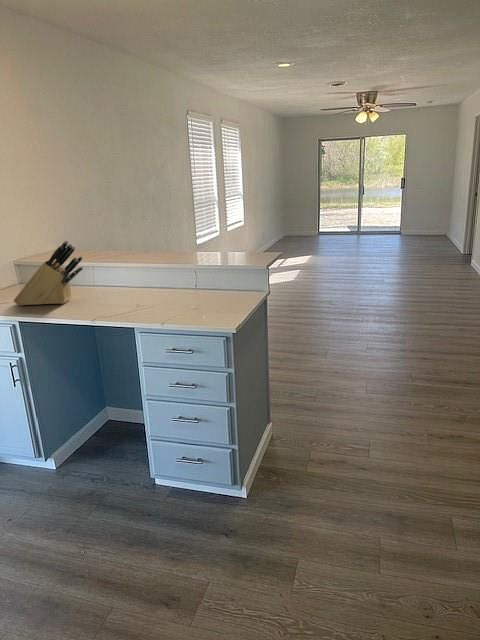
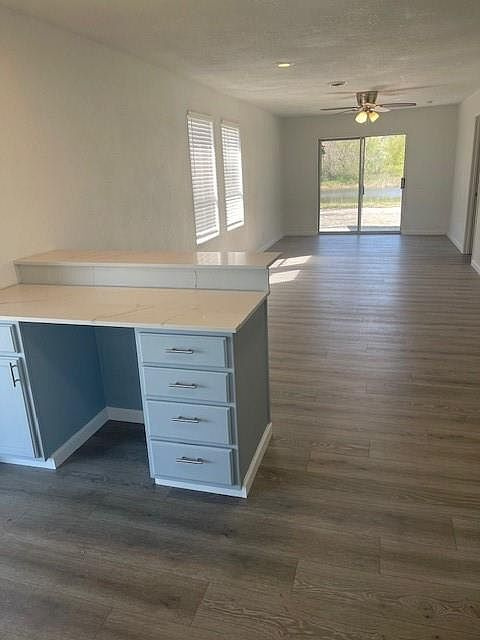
- knife block (47, 272)
